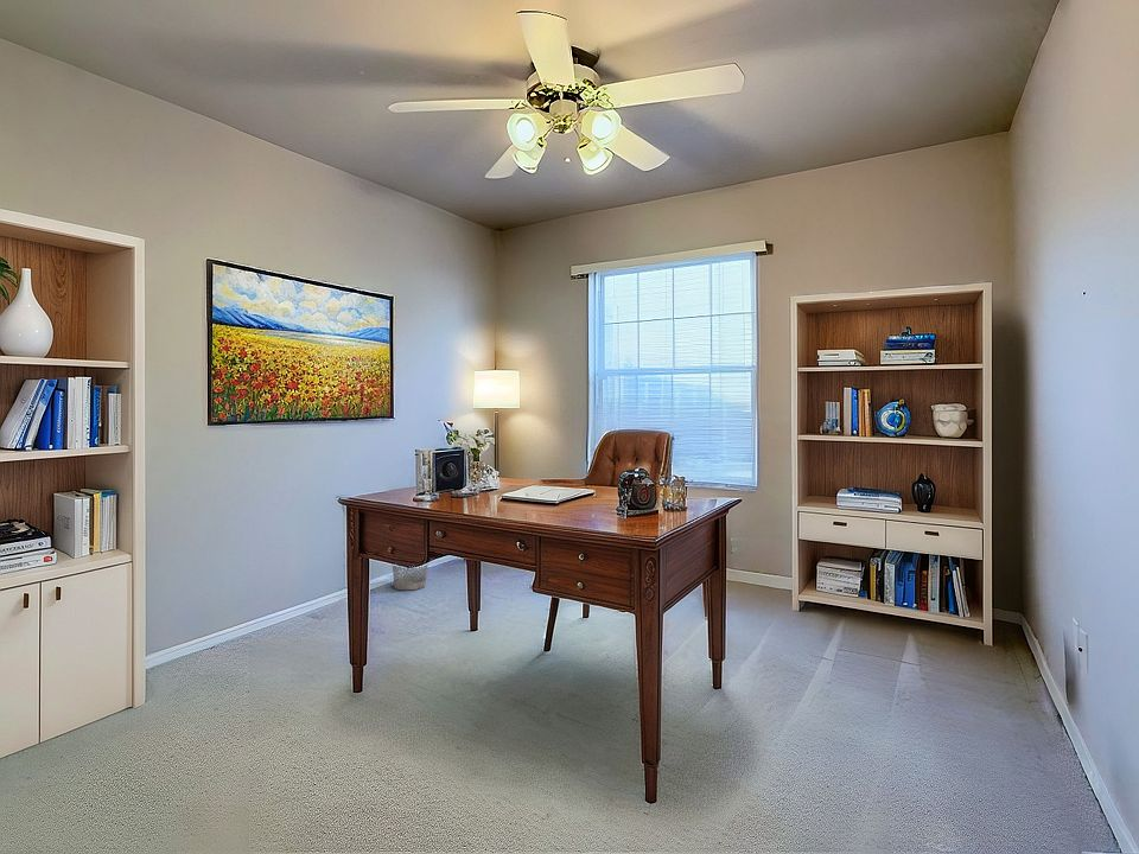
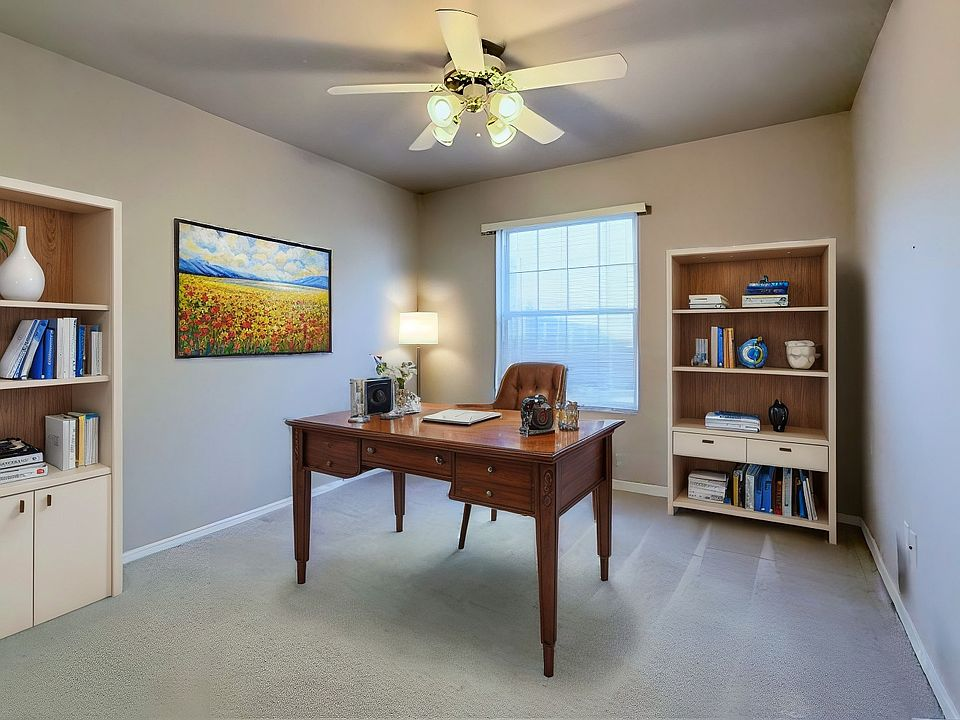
- wastebasket (411, 568)
